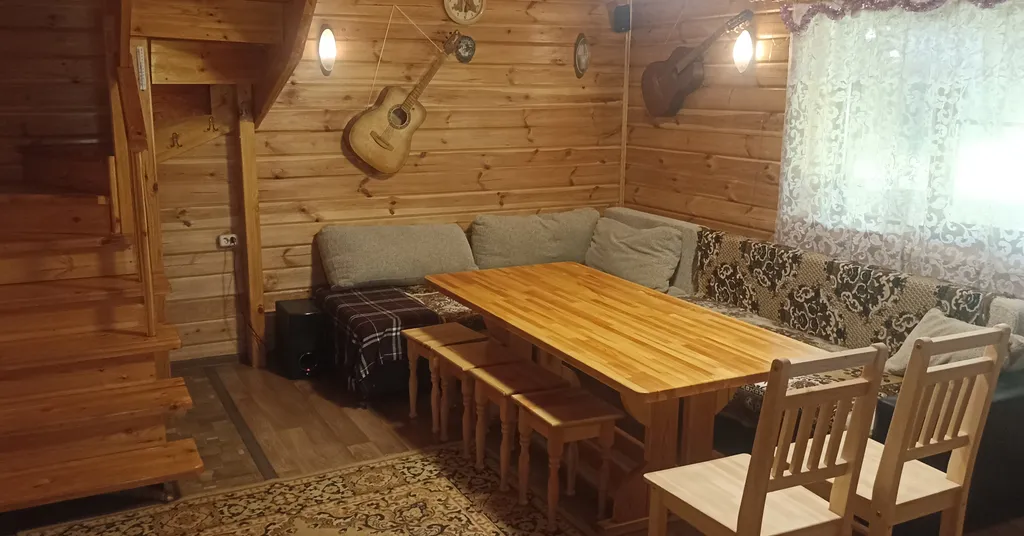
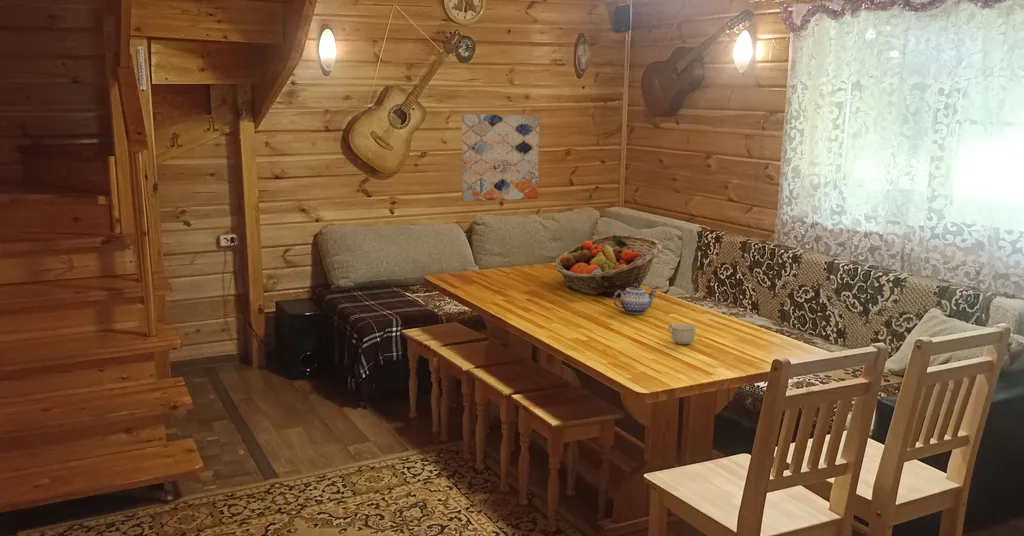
+ teapot (635, 298)
+ fruit basket (607, 263)
+ cup (680, 333)
+ wall art (500, 157)
